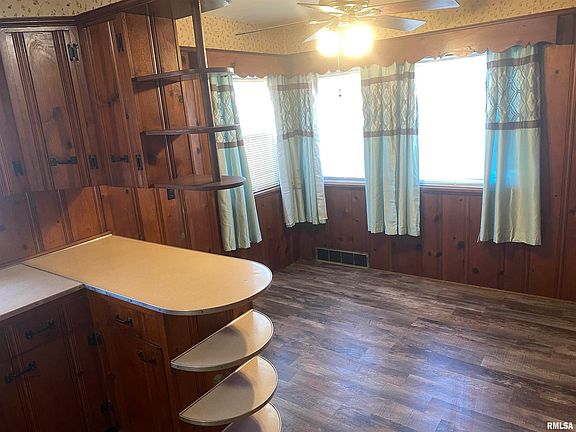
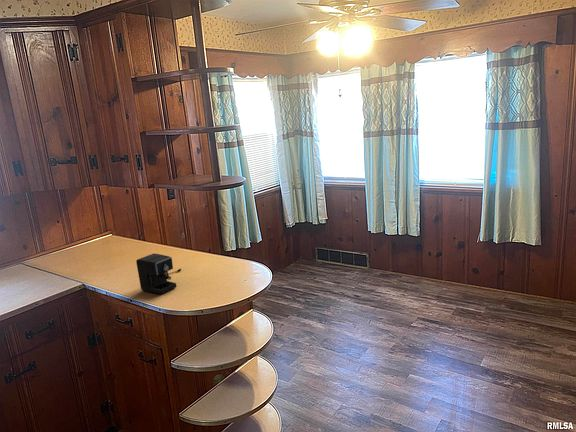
+ coffee maker (169, 267)
